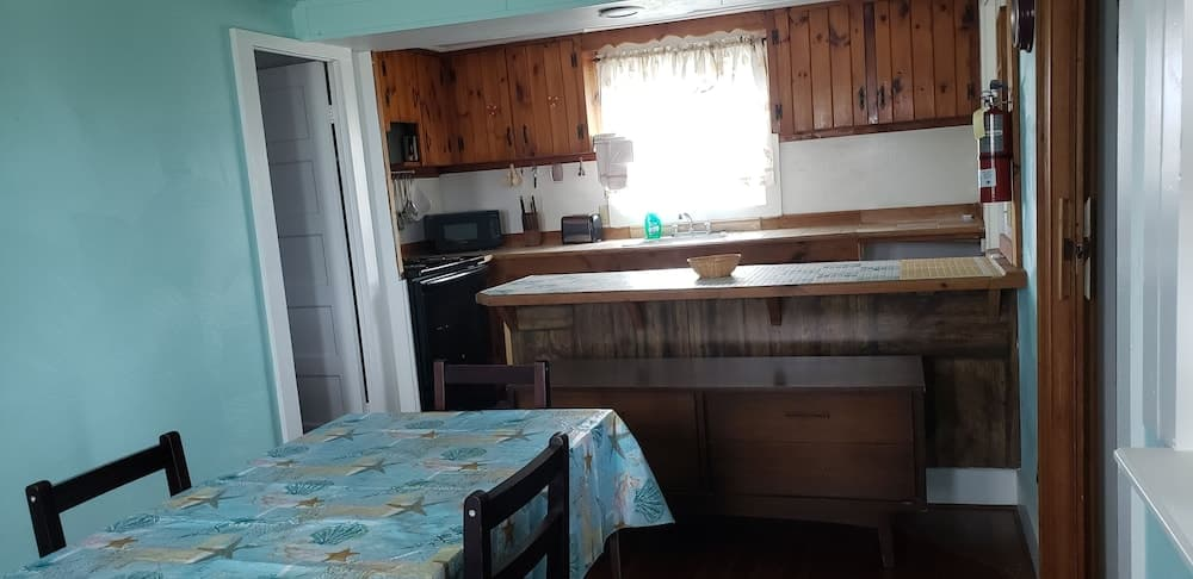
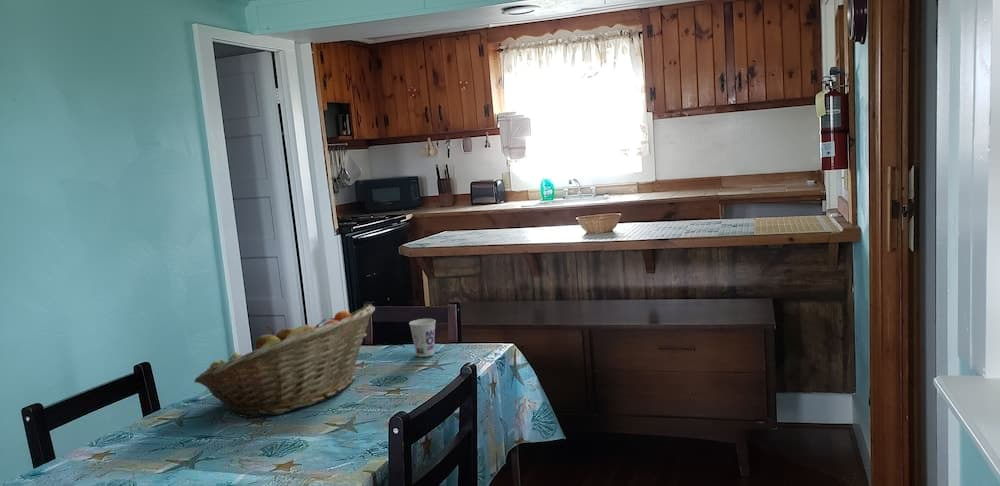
+ fruit basket (293, 355)
+ cup (423, 337)
